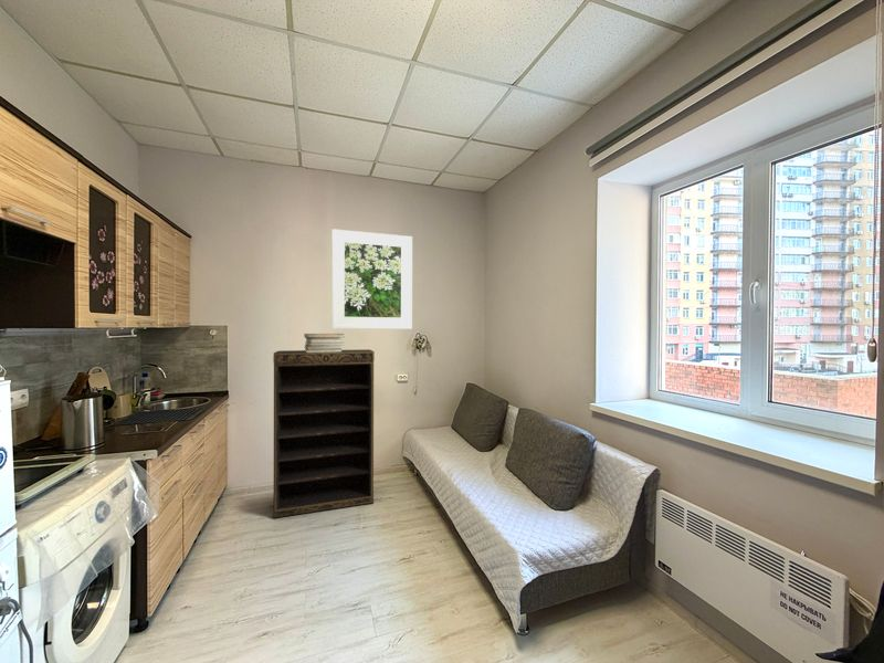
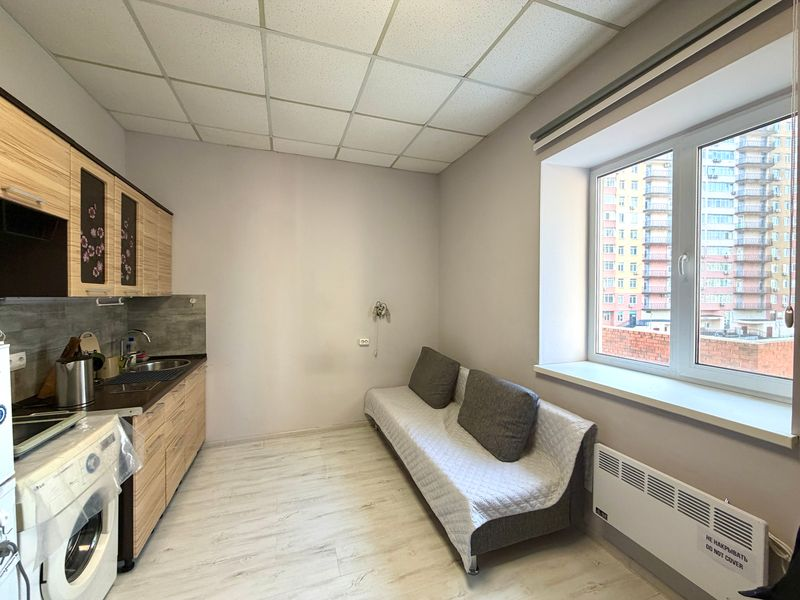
- bookshelf (325, 427)
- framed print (372, 281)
- book stack (324, 341)
